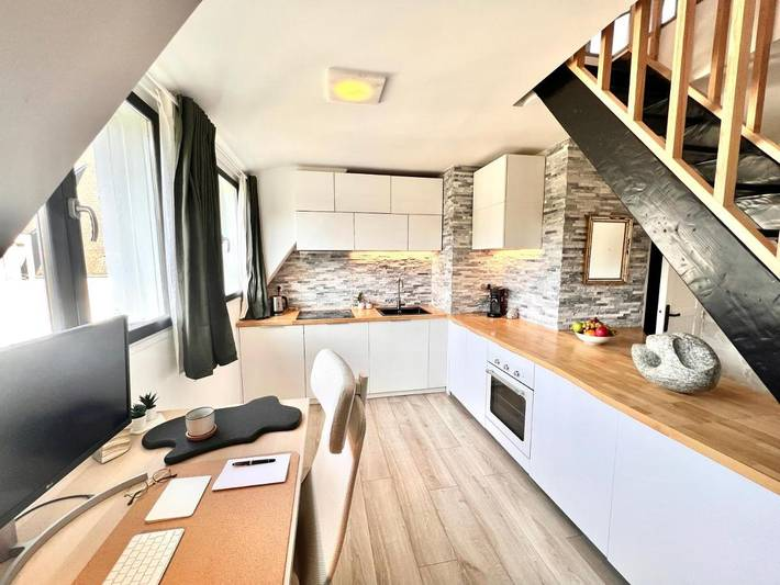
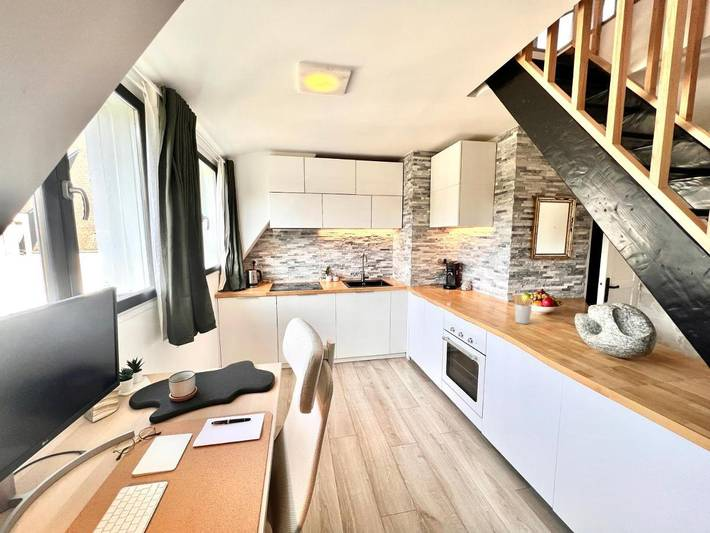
+ utensil holder (520, 308)
